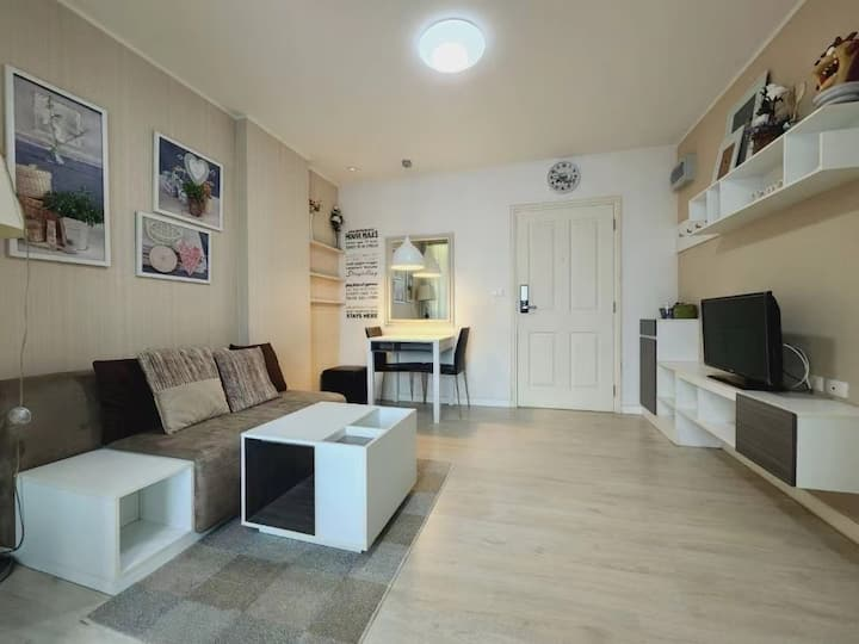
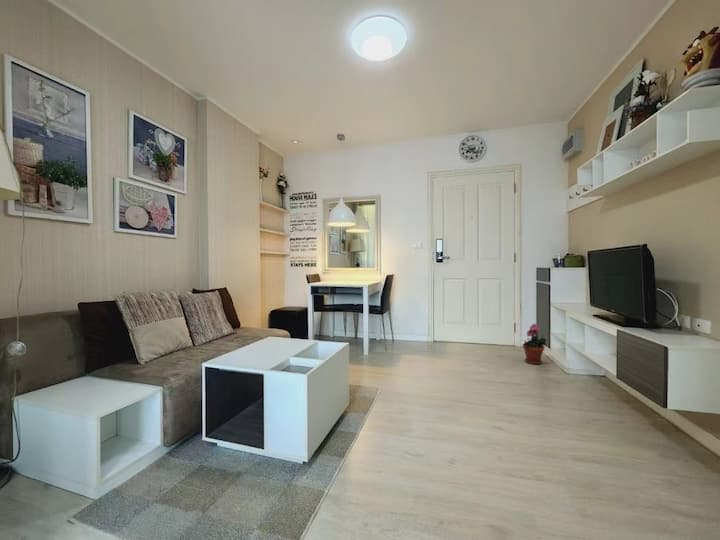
+ potted plant (534, 342)
